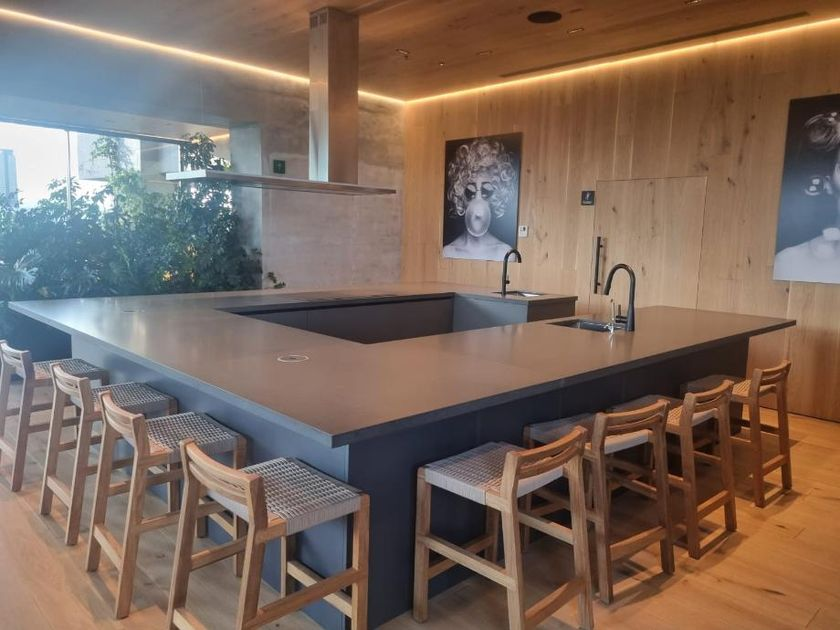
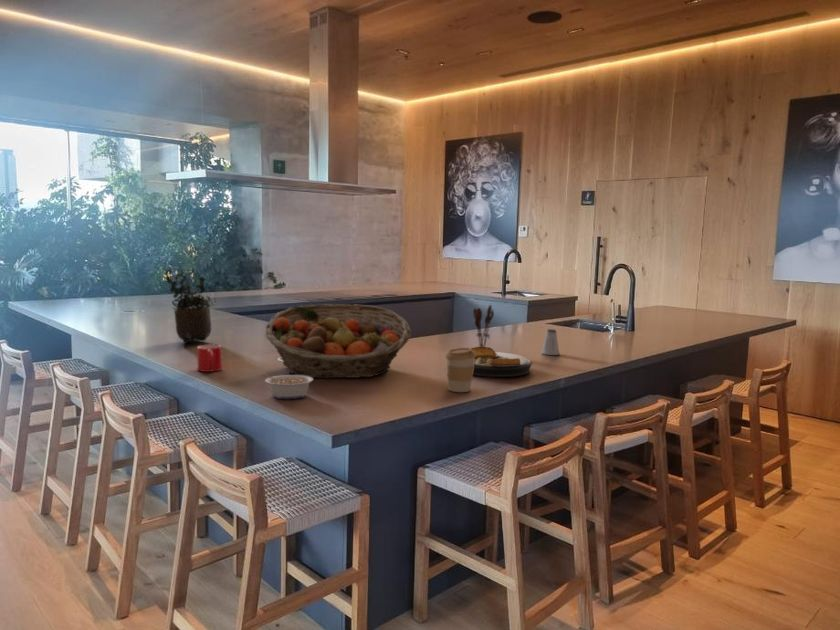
+ plate (492, 360)
+ saltshaker (551, 341)
+ coffee cup (460, 369)
+ utensil holder (484, 329)
+ legume (287, 385)
+ potted plant (187, 299)
+ fruit basket (338, 339)
+ mug (210, 358)
